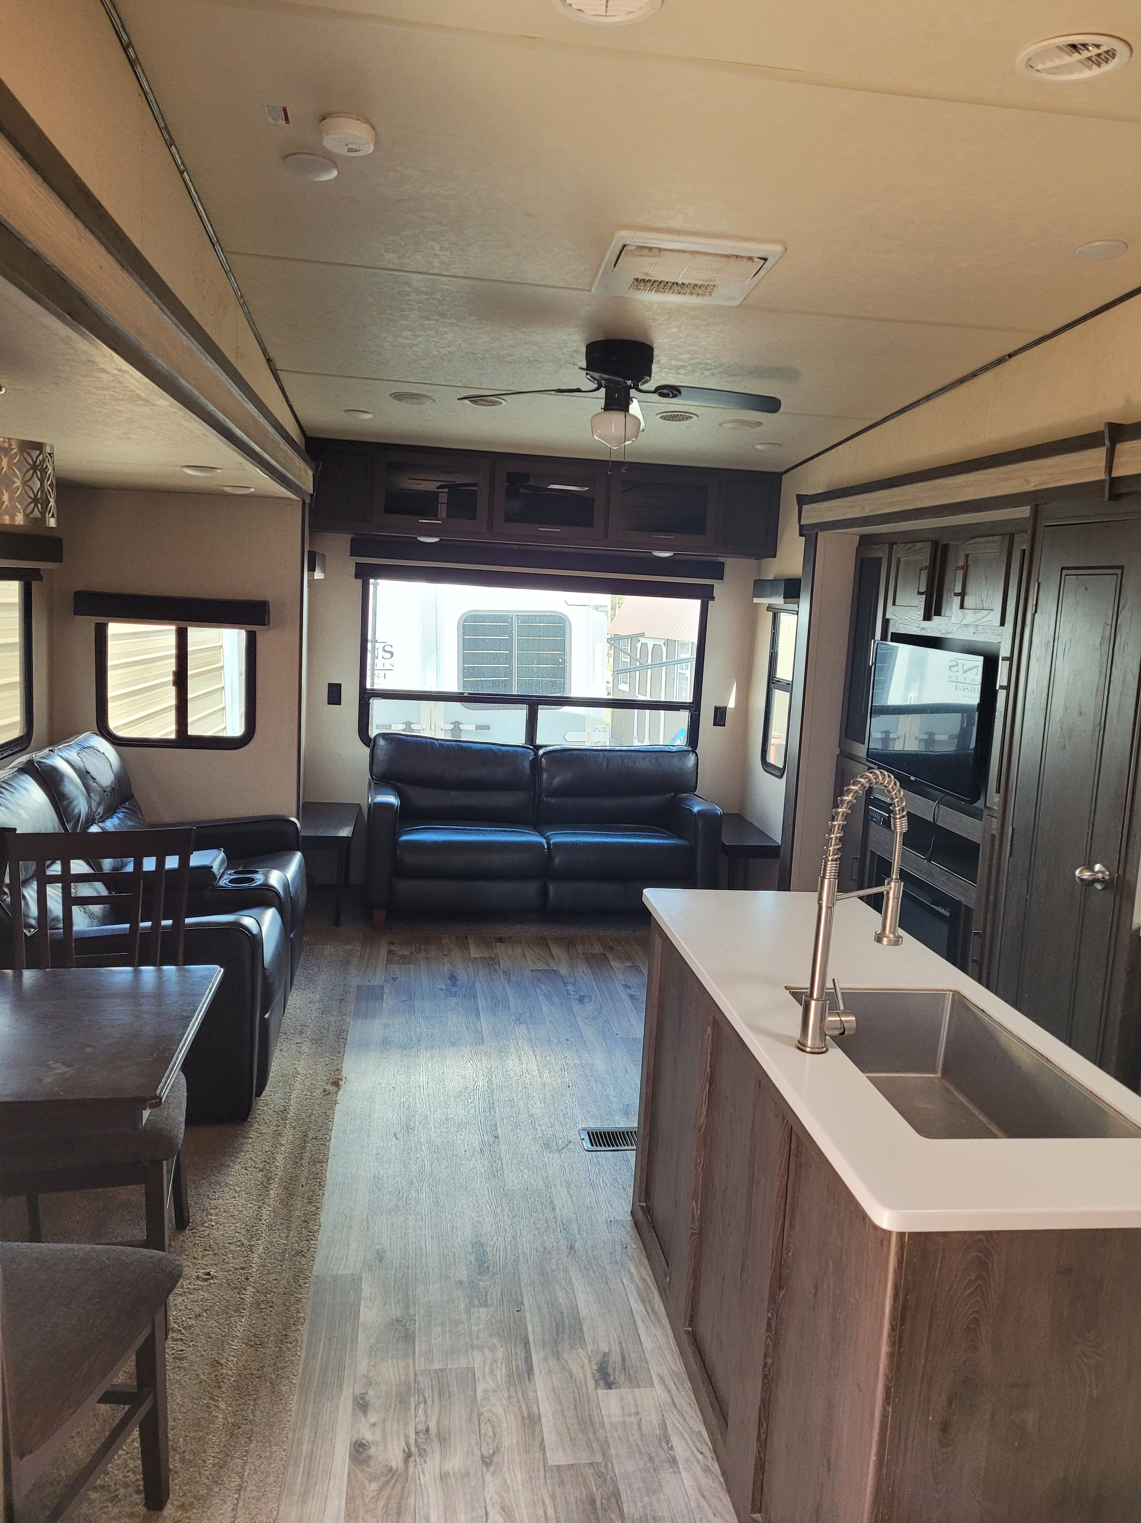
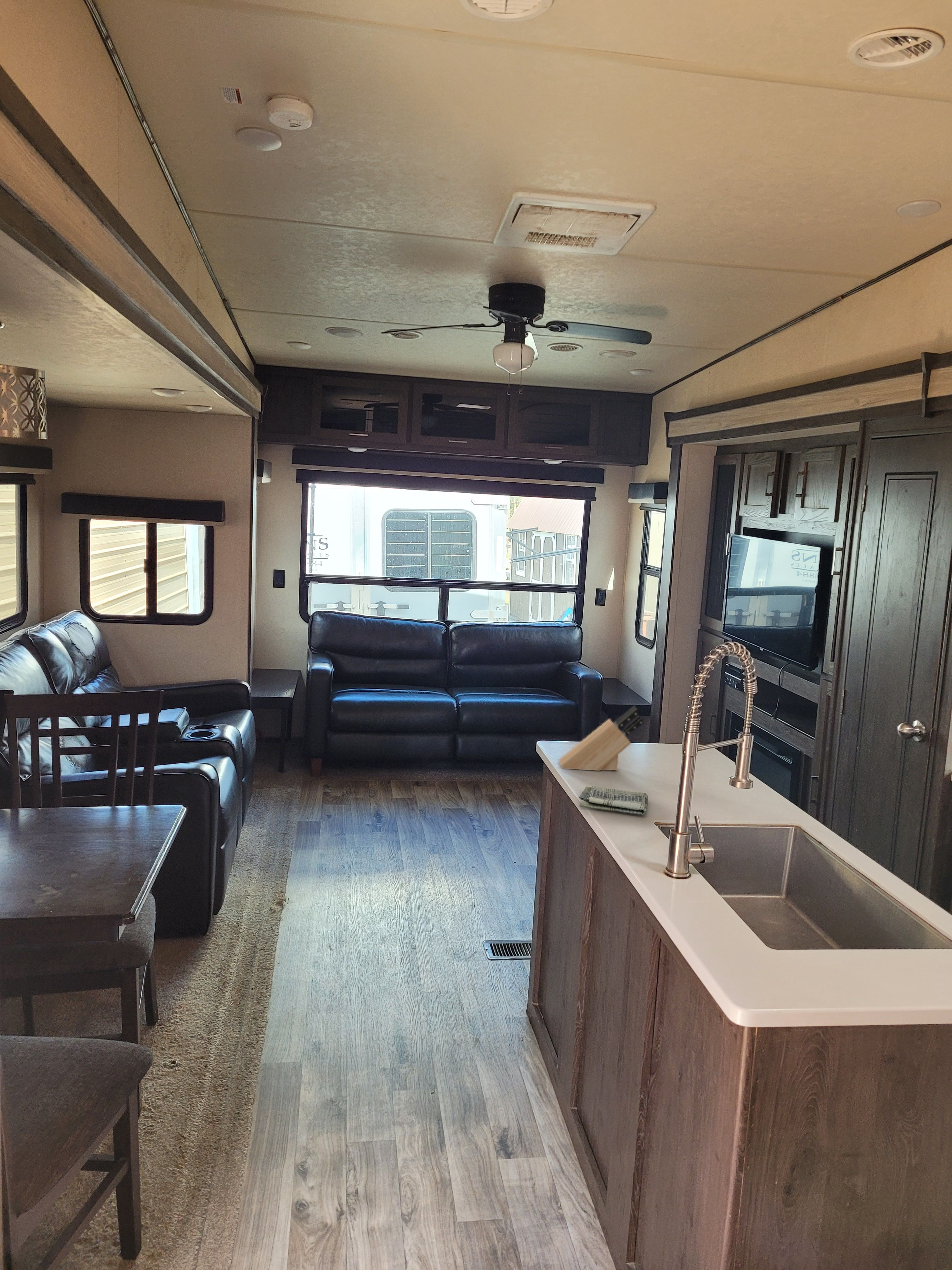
+ knife block (601, 736)
+ dish towel (614, 798)
